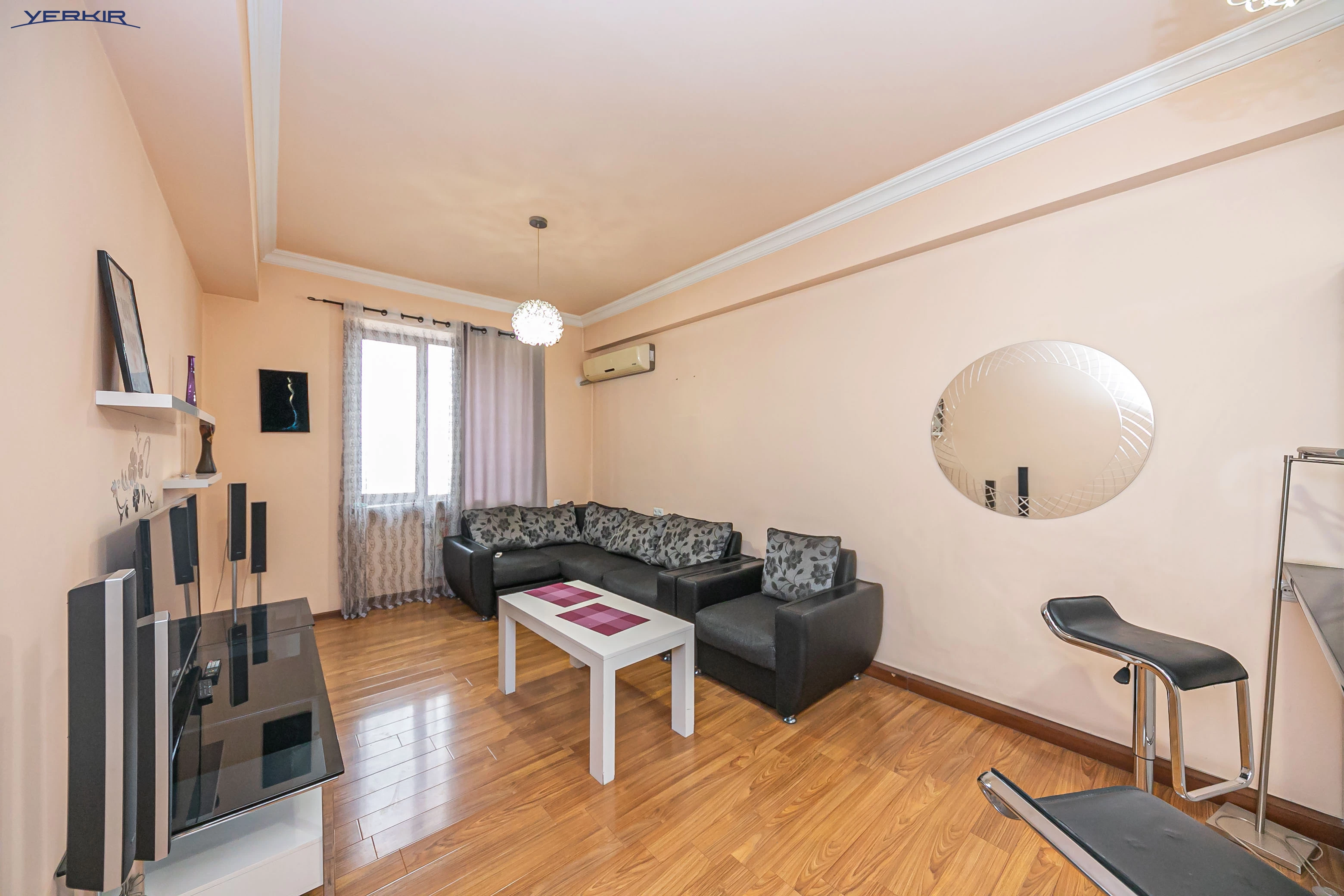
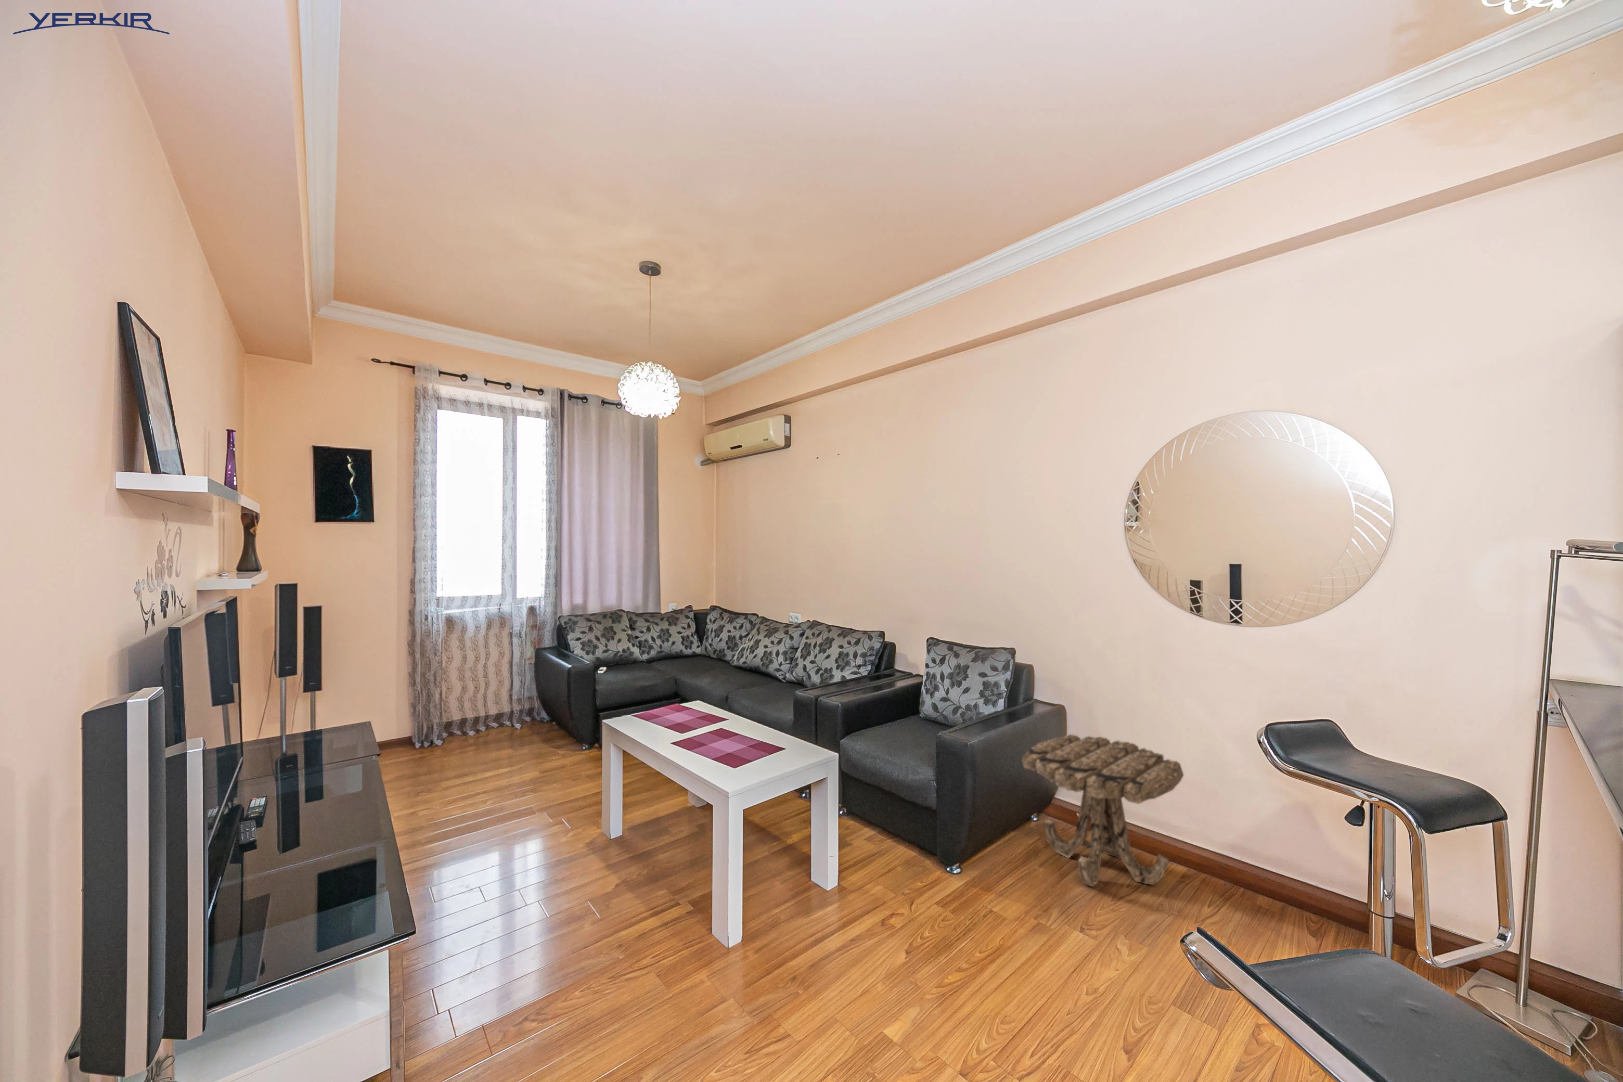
+ side table (1100, 812)
